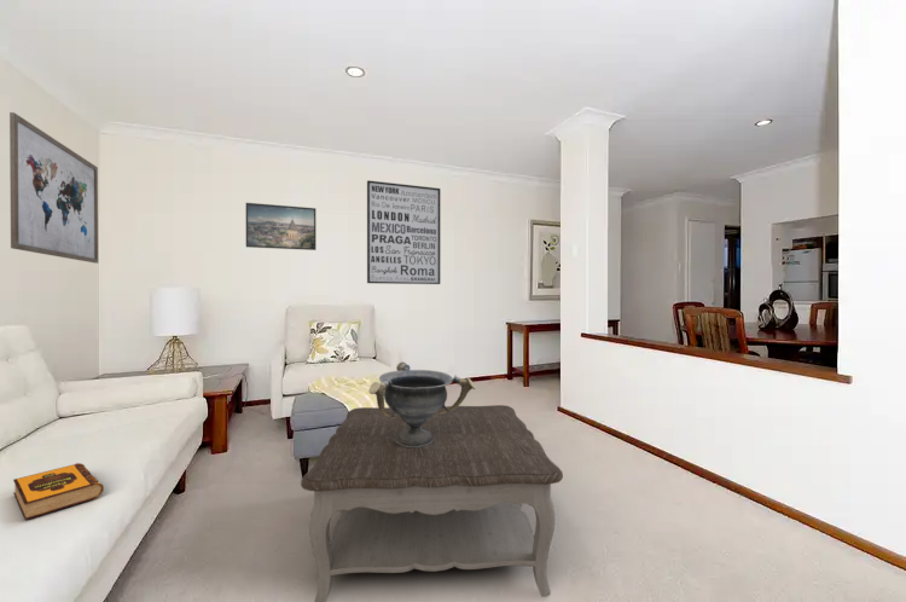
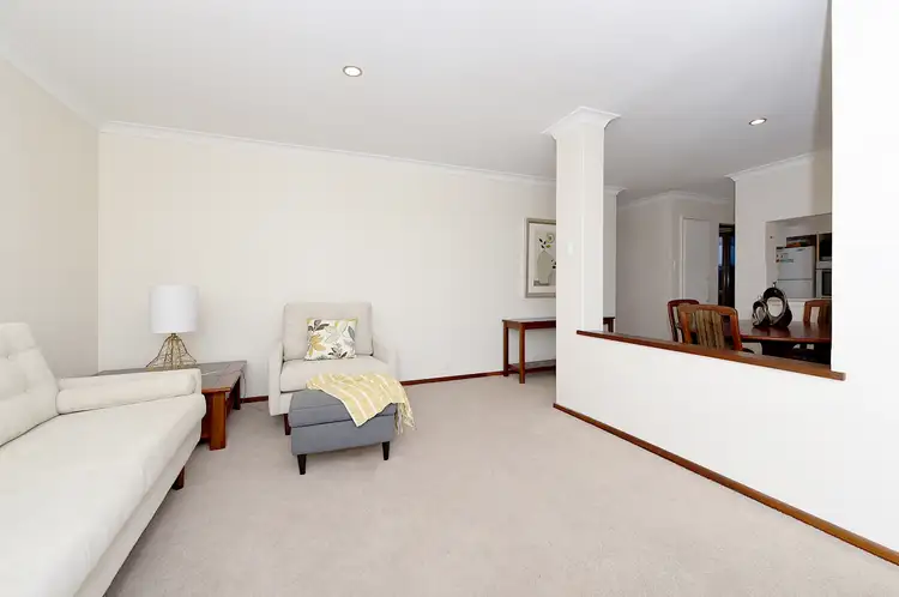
- wall art (405, 233)
- hardback book (58, 487)
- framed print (281, 226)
- decorative bowl (419, 403)
- wall art (62, 201)
- coffee table (432, 481)
